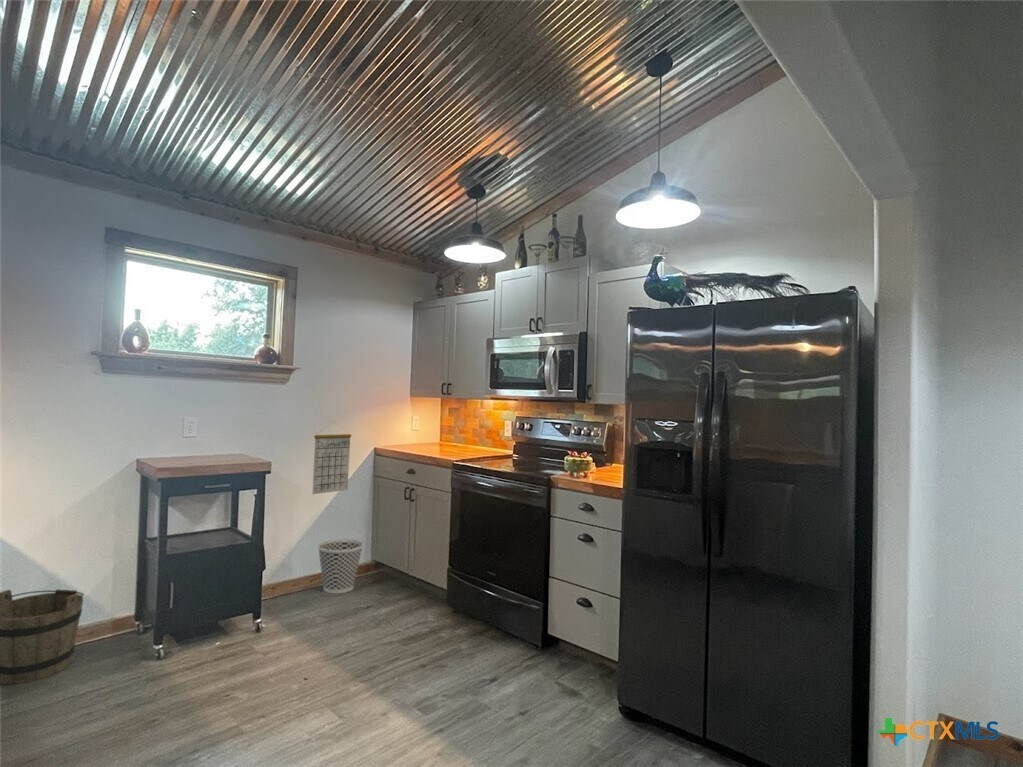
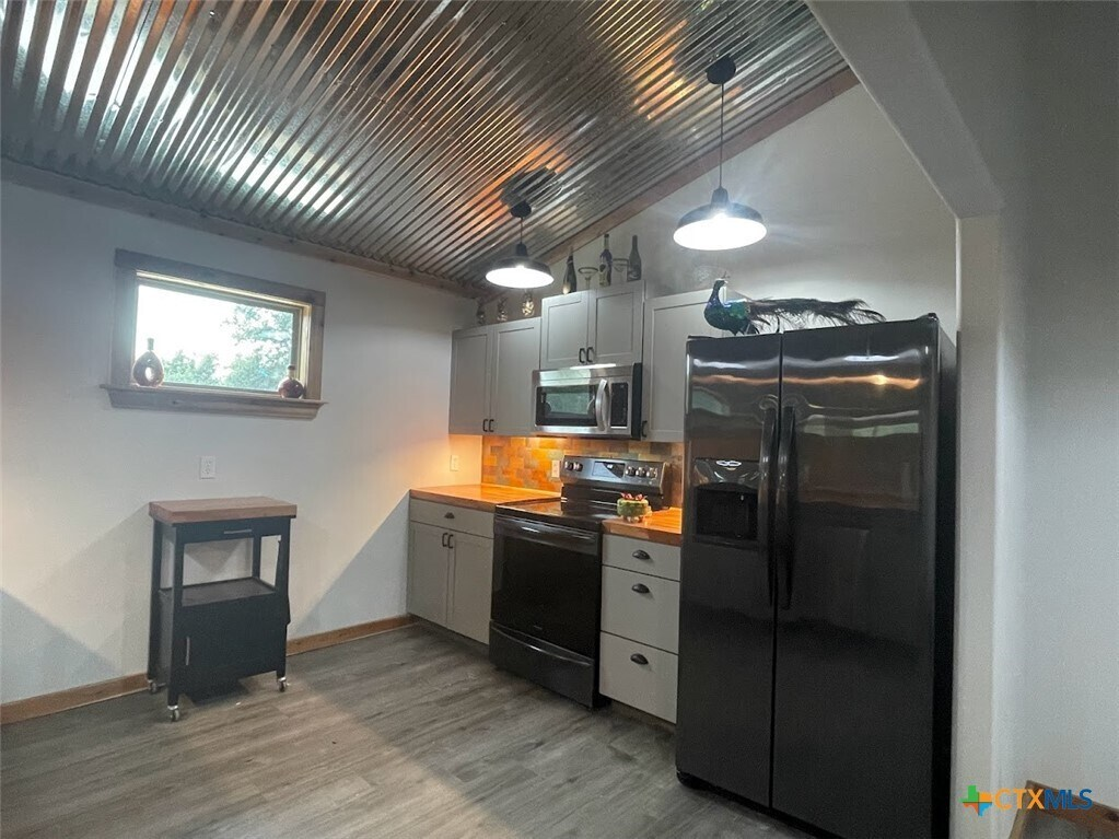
- calendar (332, 456)
- bucket (35, 631)
- wastebasket (339, 566)
